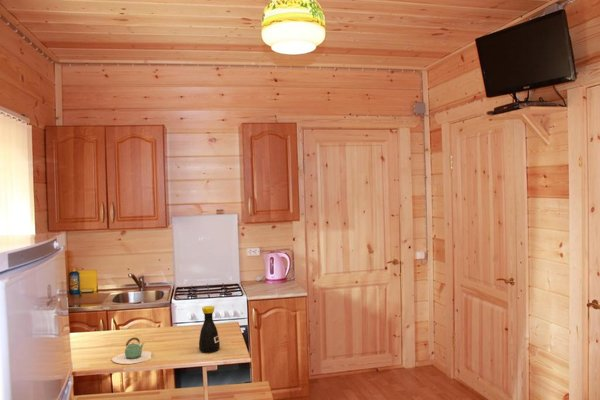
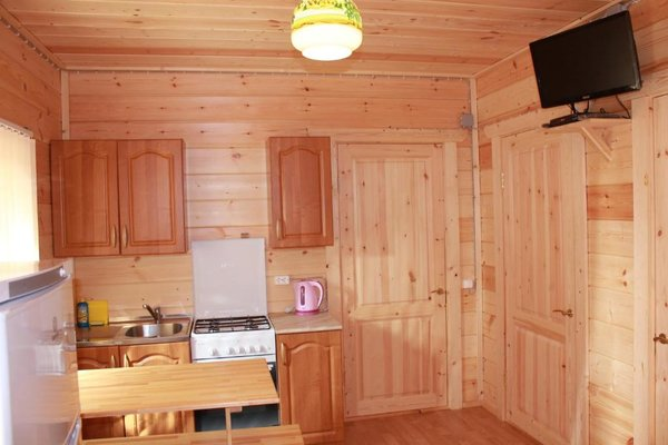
- bottle (208, 328)
- teapot (133, 347)
